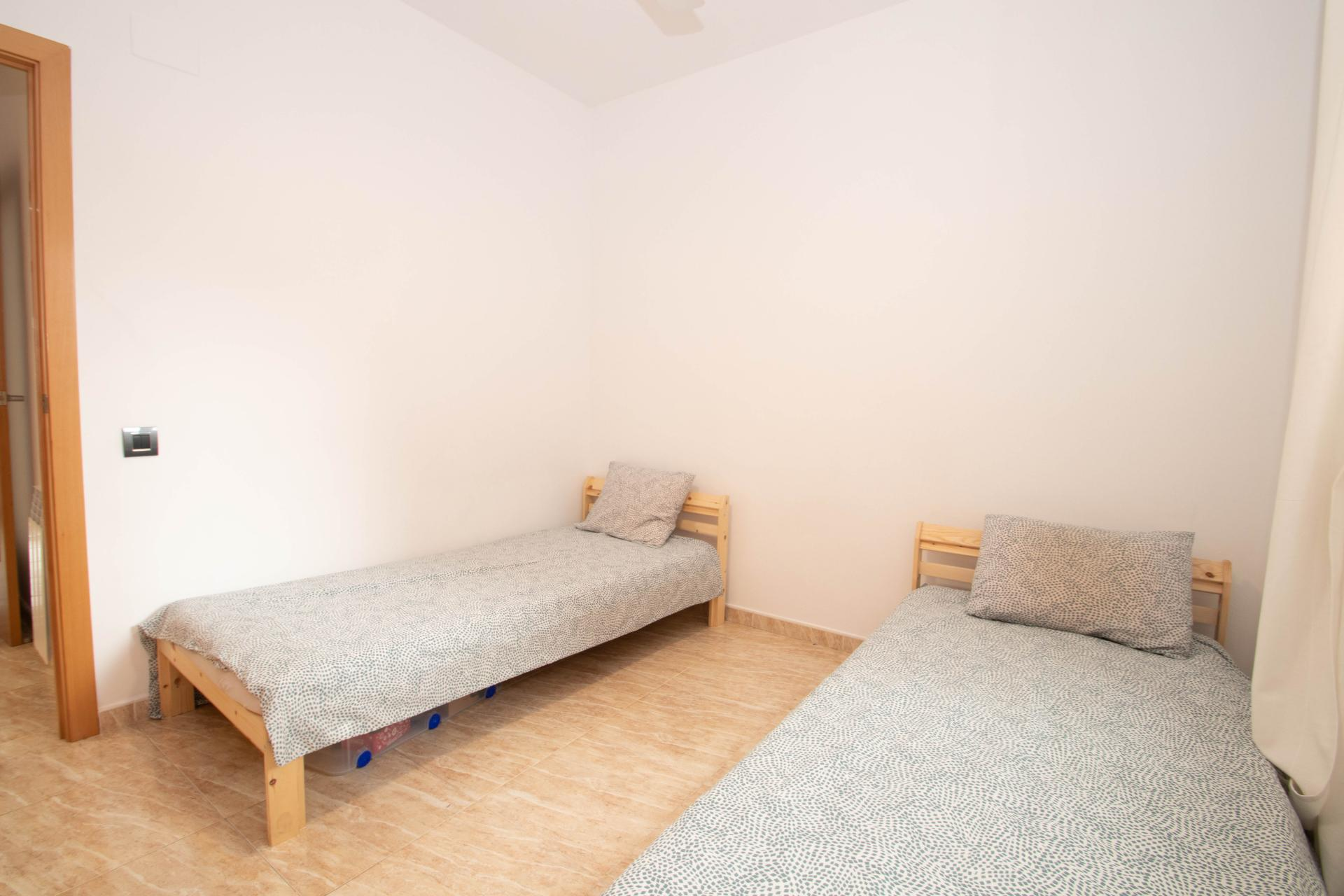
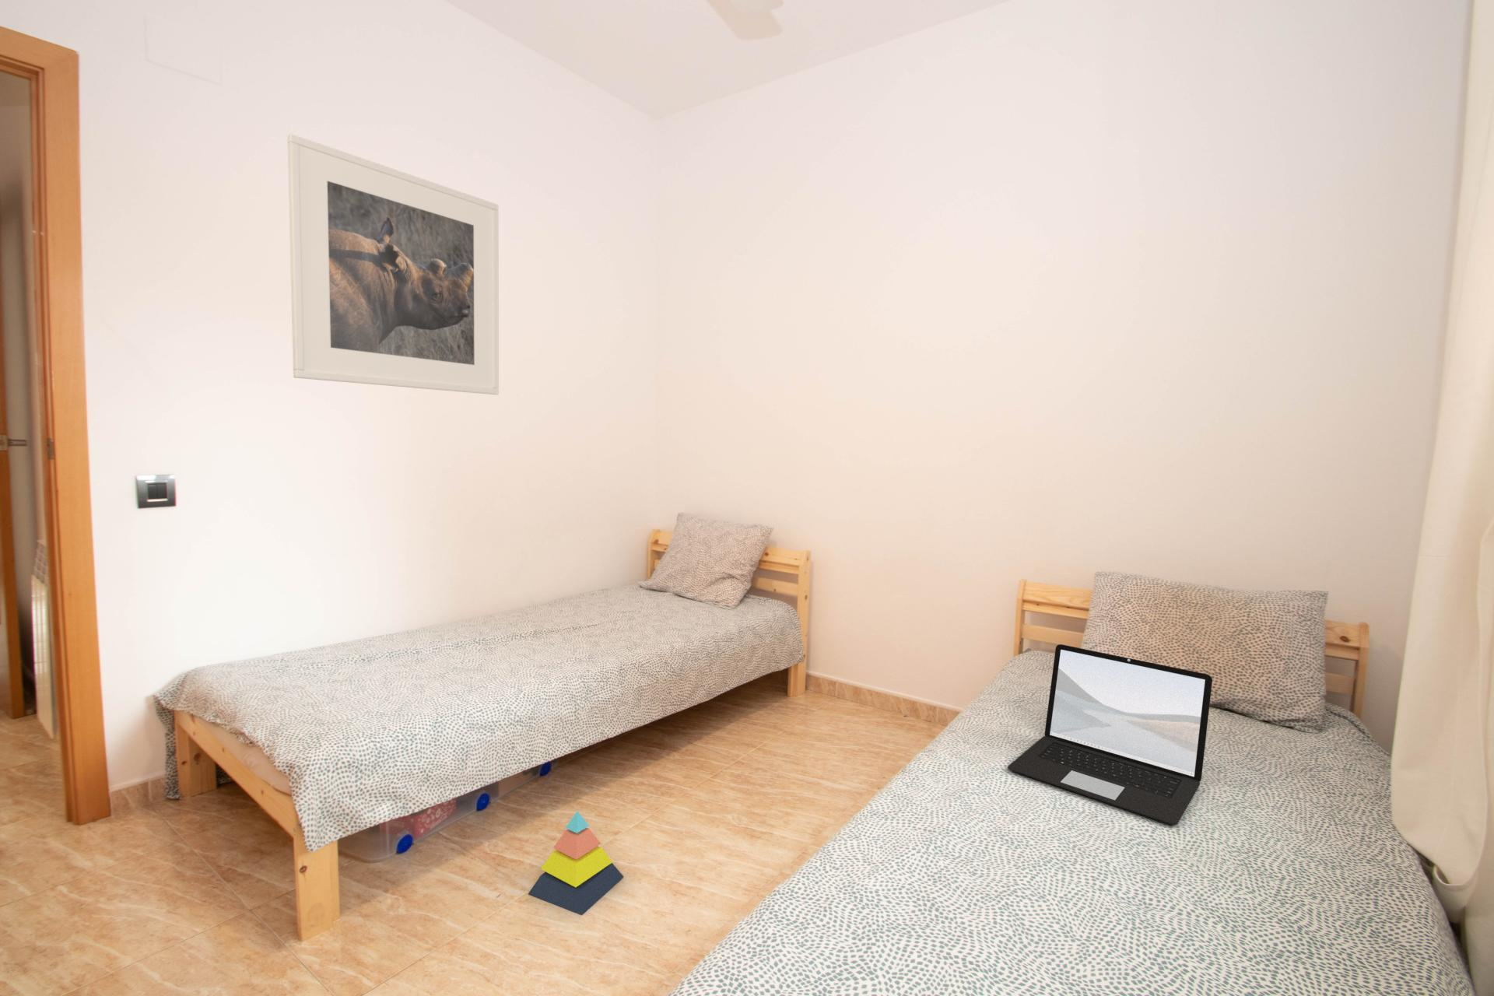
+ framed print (406, 281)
+ laptop (1108, 723)
+ stacking toy (577, 847)
